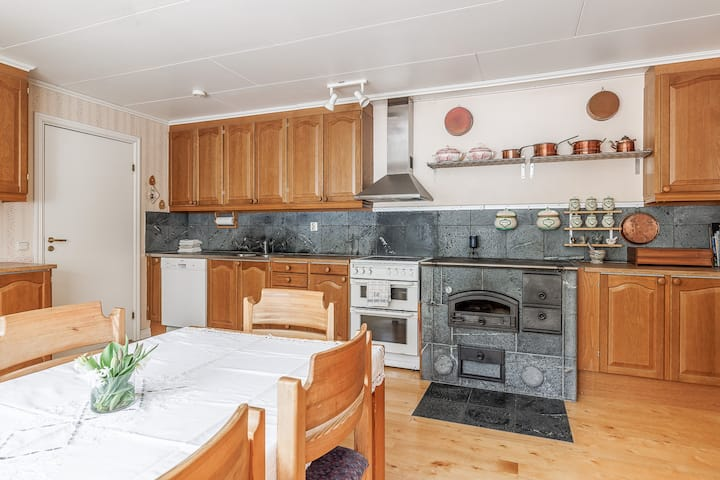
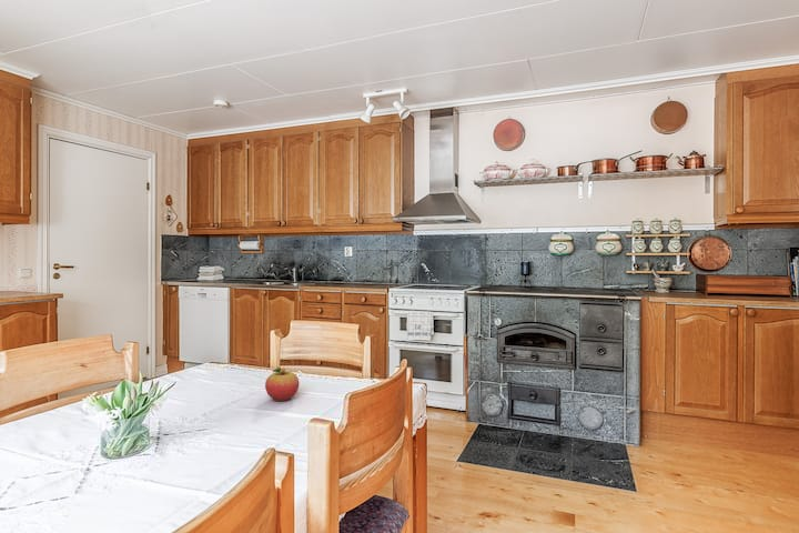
+ fruit (282, 382)
